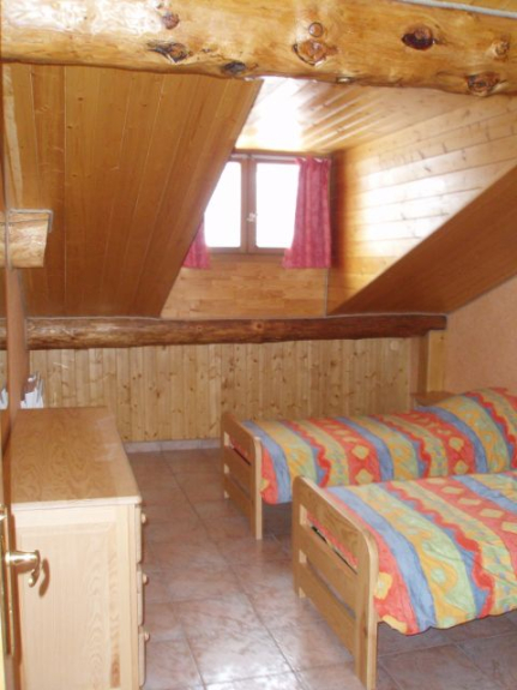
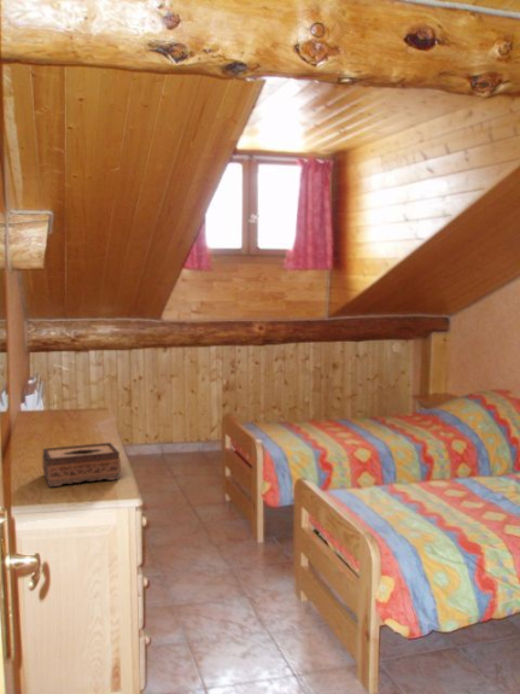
+ tissue box (81, 463)
